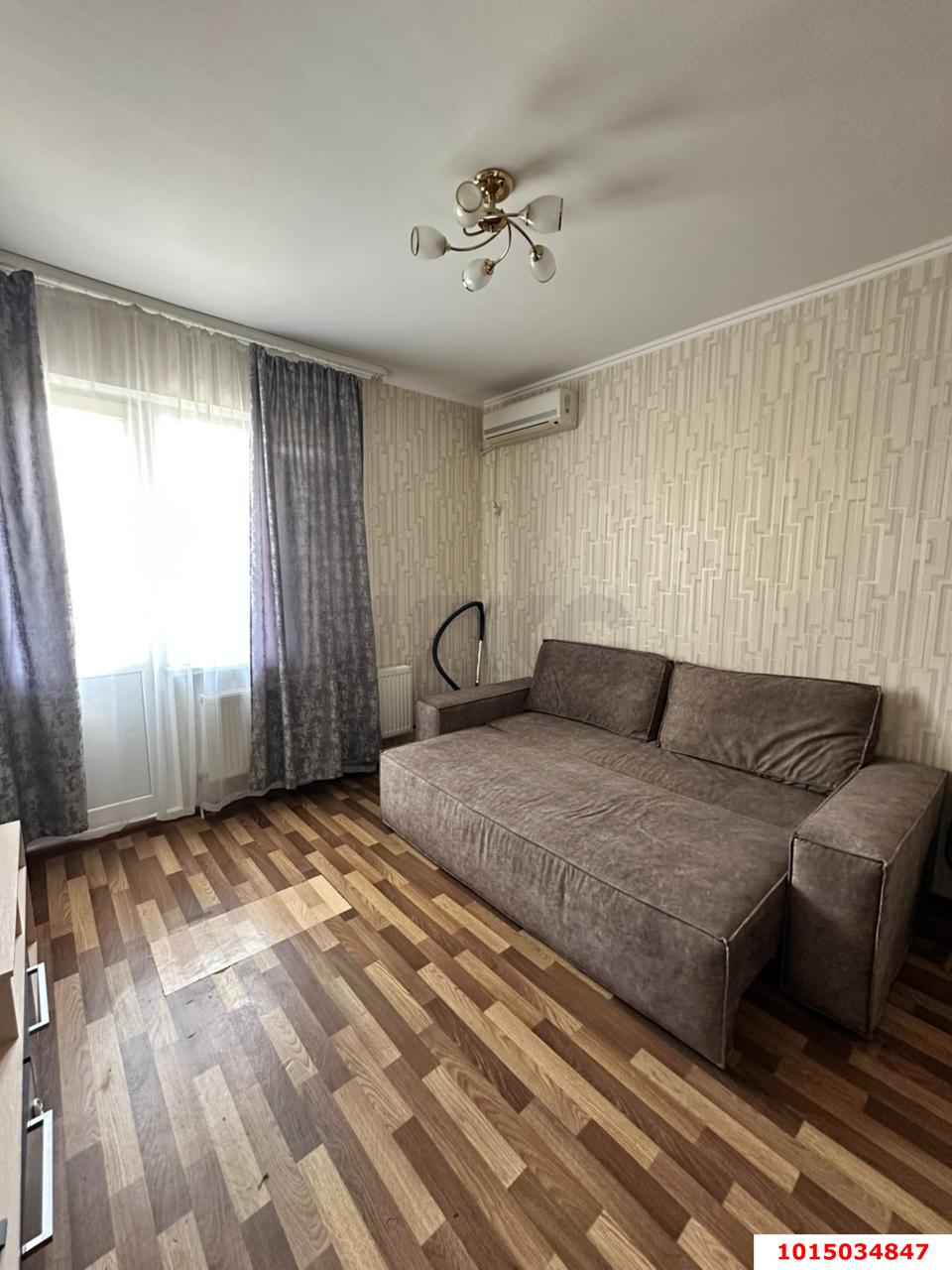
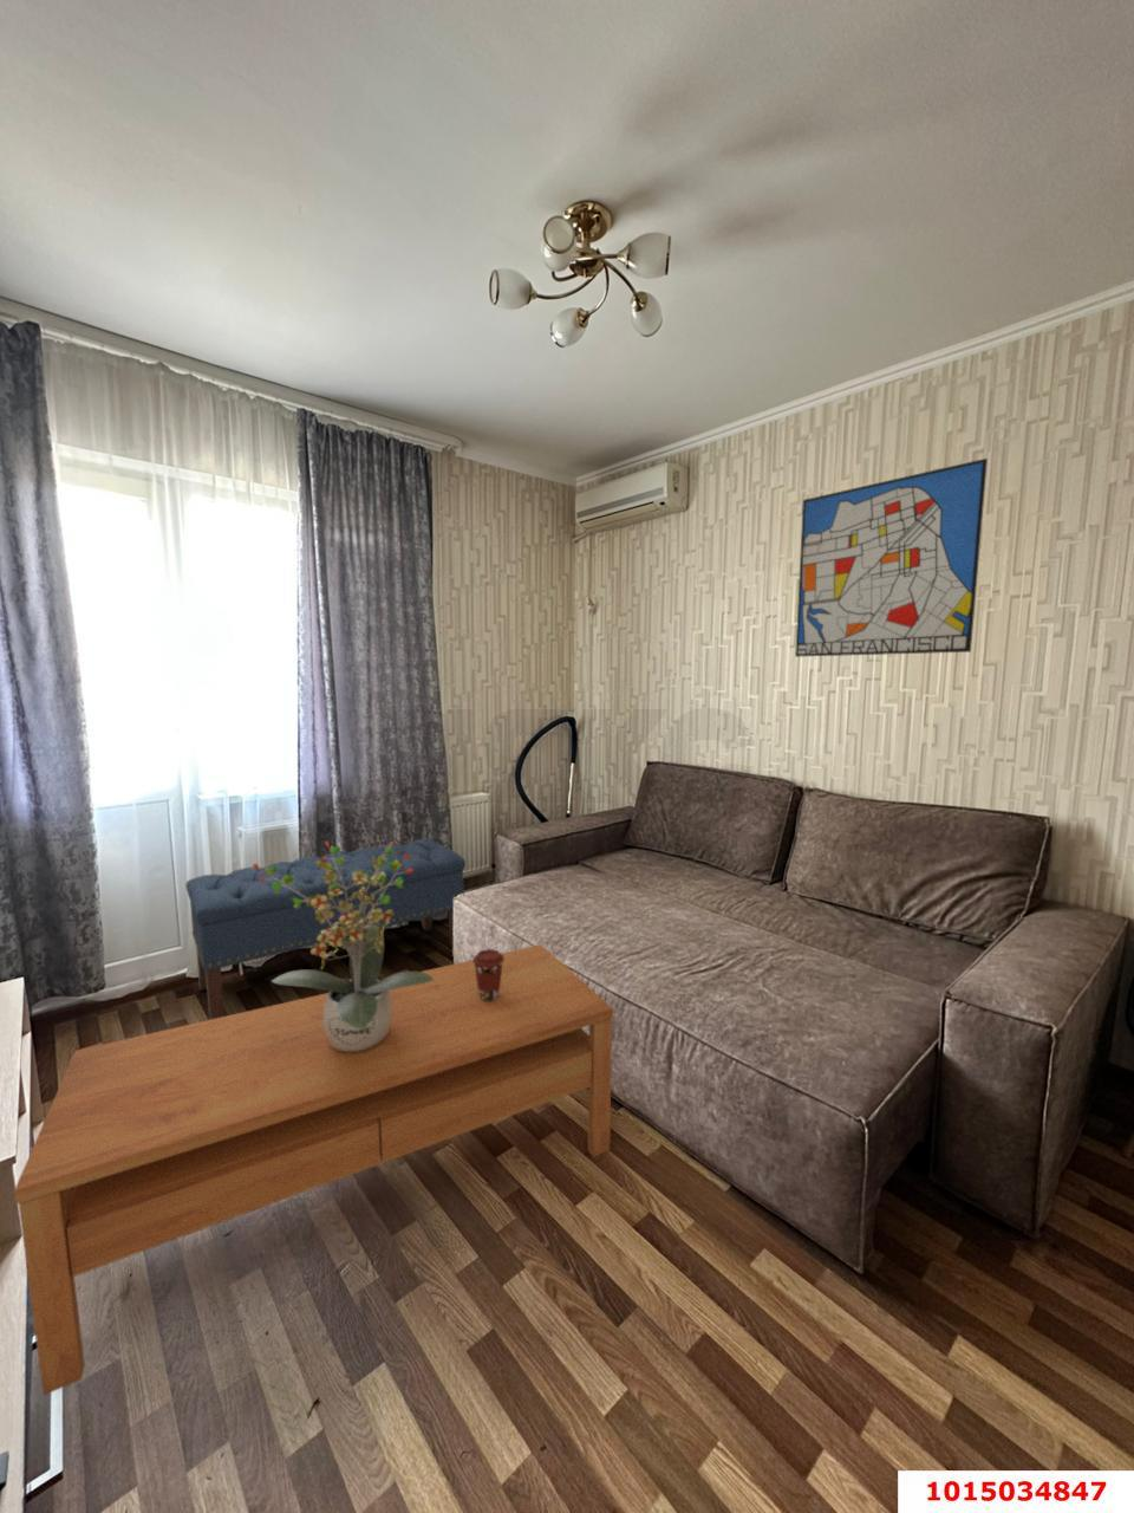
+ coffee cup (488, 975)
+ coffee table (363, 1104)
+ bench (336, 916)
+ wall art (879, 568)
+ potted plant (349, 944)
